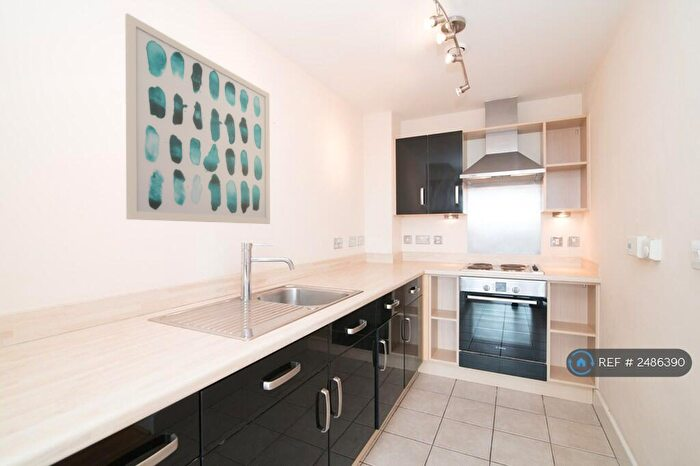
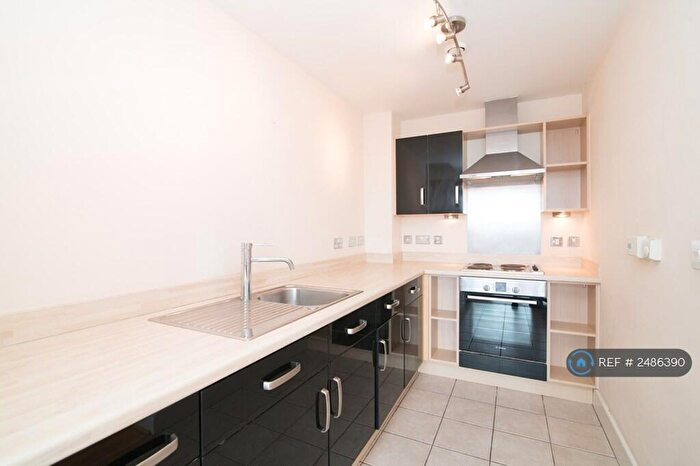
- wall art (213, 142)
